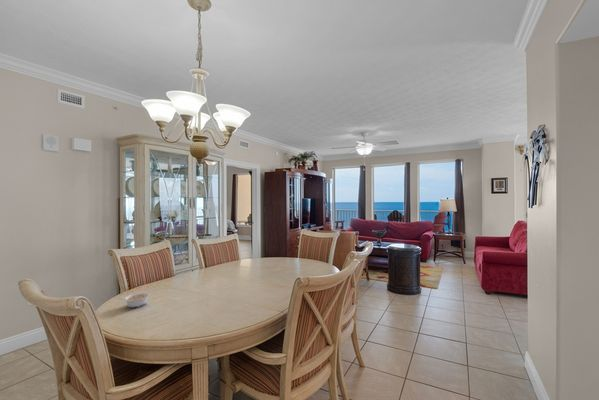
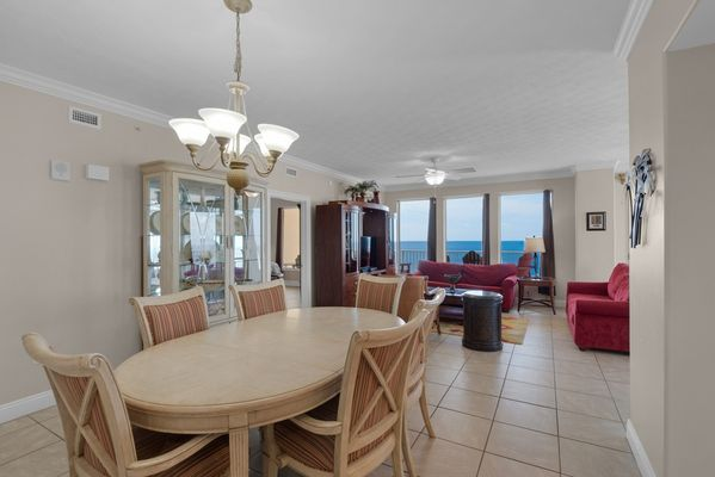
- legume (136, 300)
